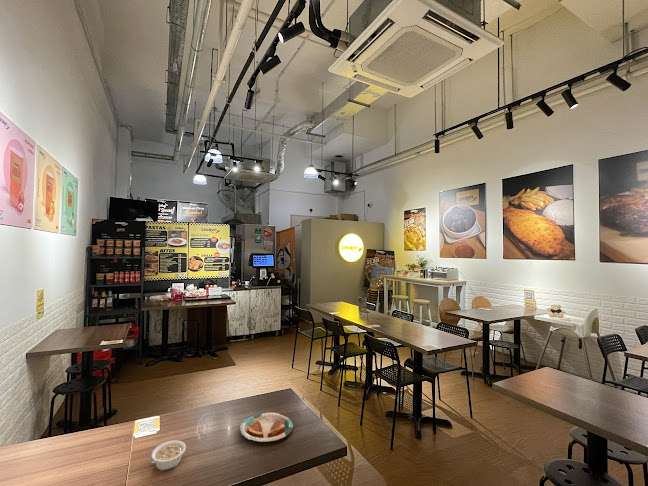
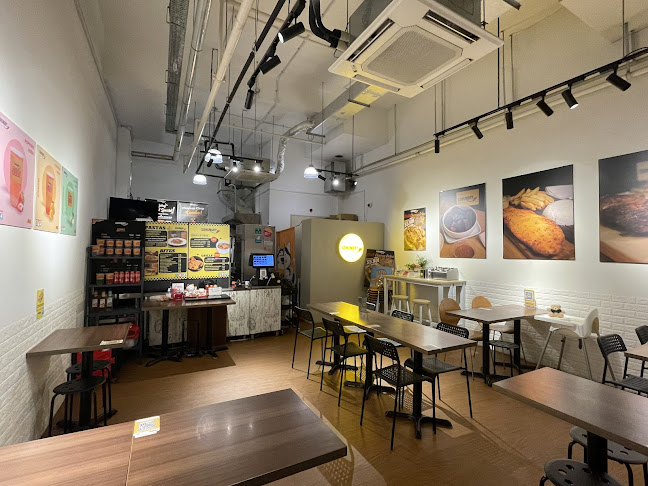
- legume (168, 456)
- plate (267, 426)
